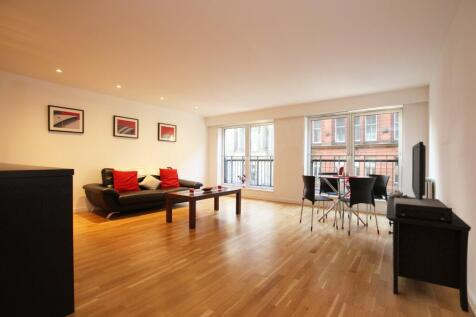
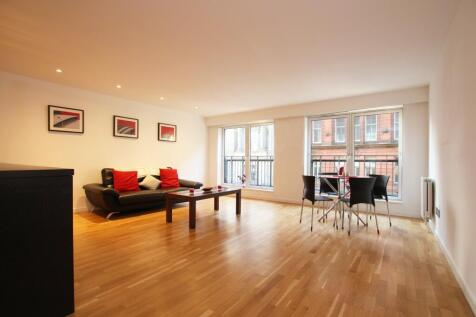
- media console (417, 205)
